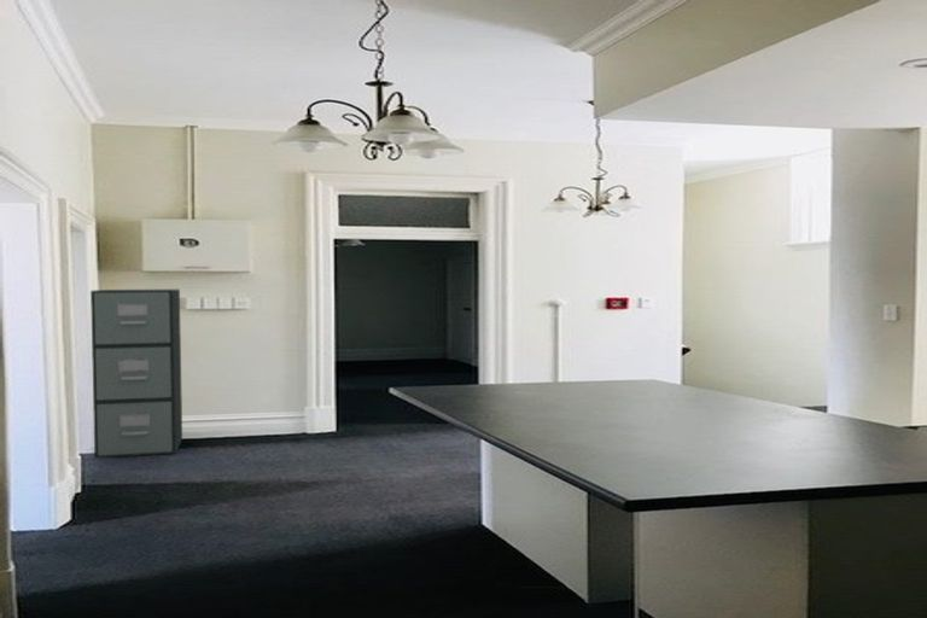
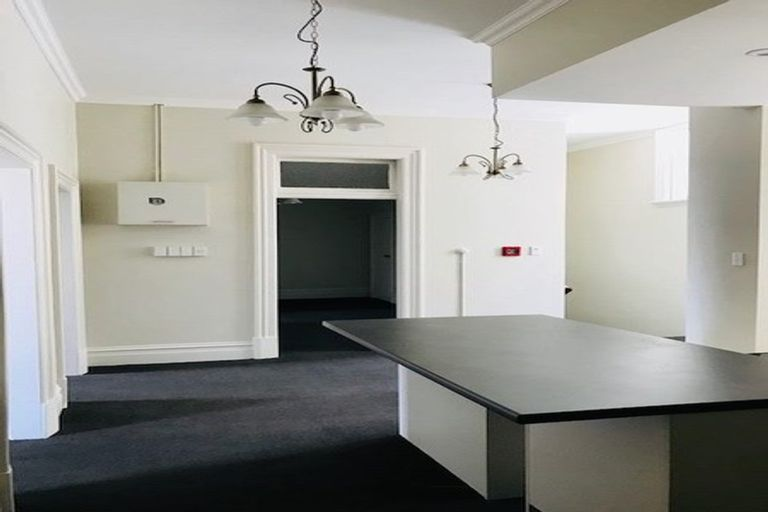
- filing cabinet (139, 369)
